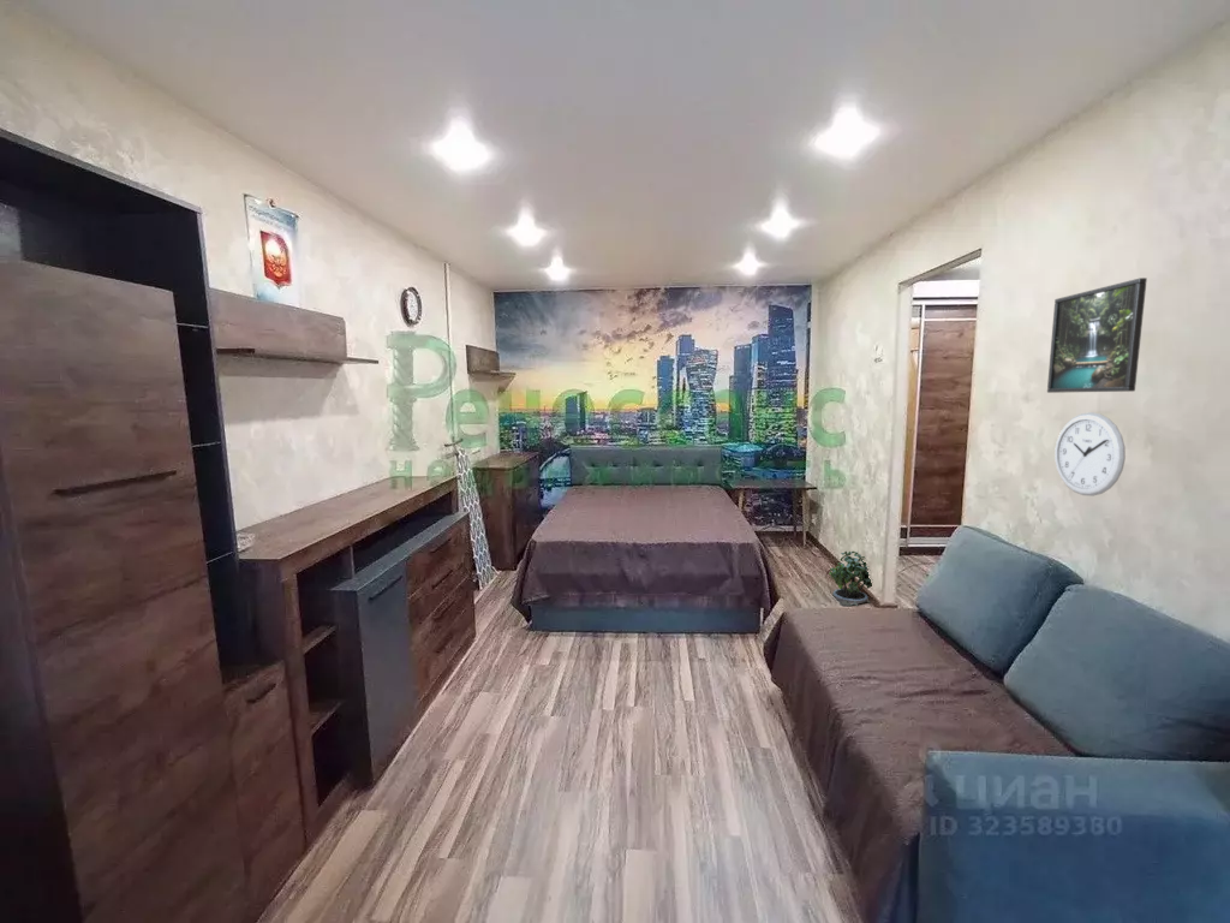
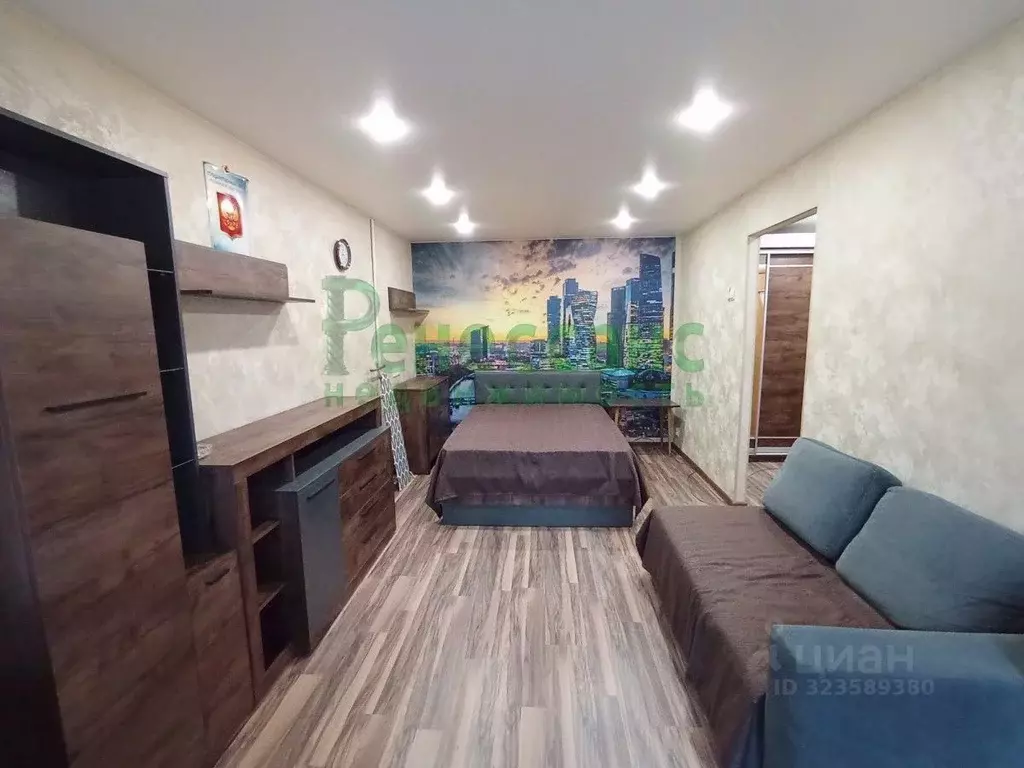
- wall clock (1085, 454)
- potted plant (850, 574)
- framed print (1091, 341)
